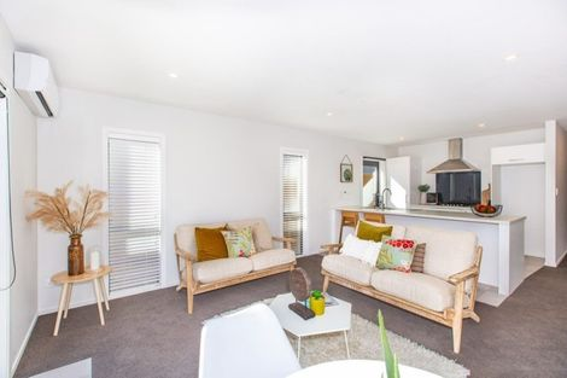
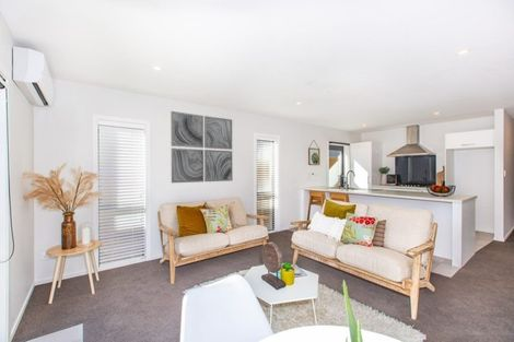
+ wall art (205, 150)
